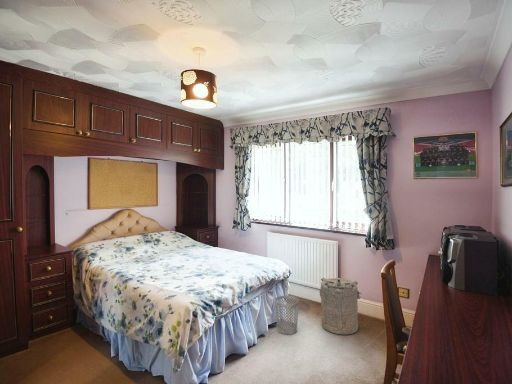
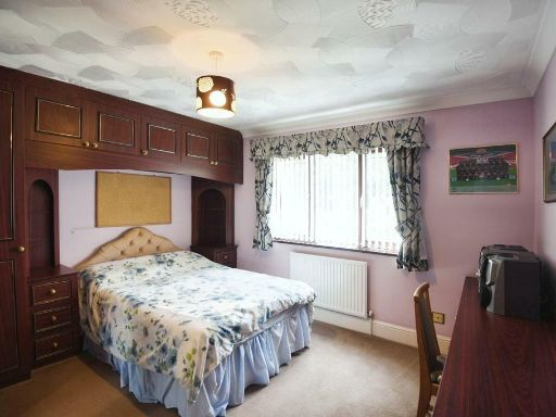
- wastebasket (287, 314)
- laundry hamper (337, 301)
